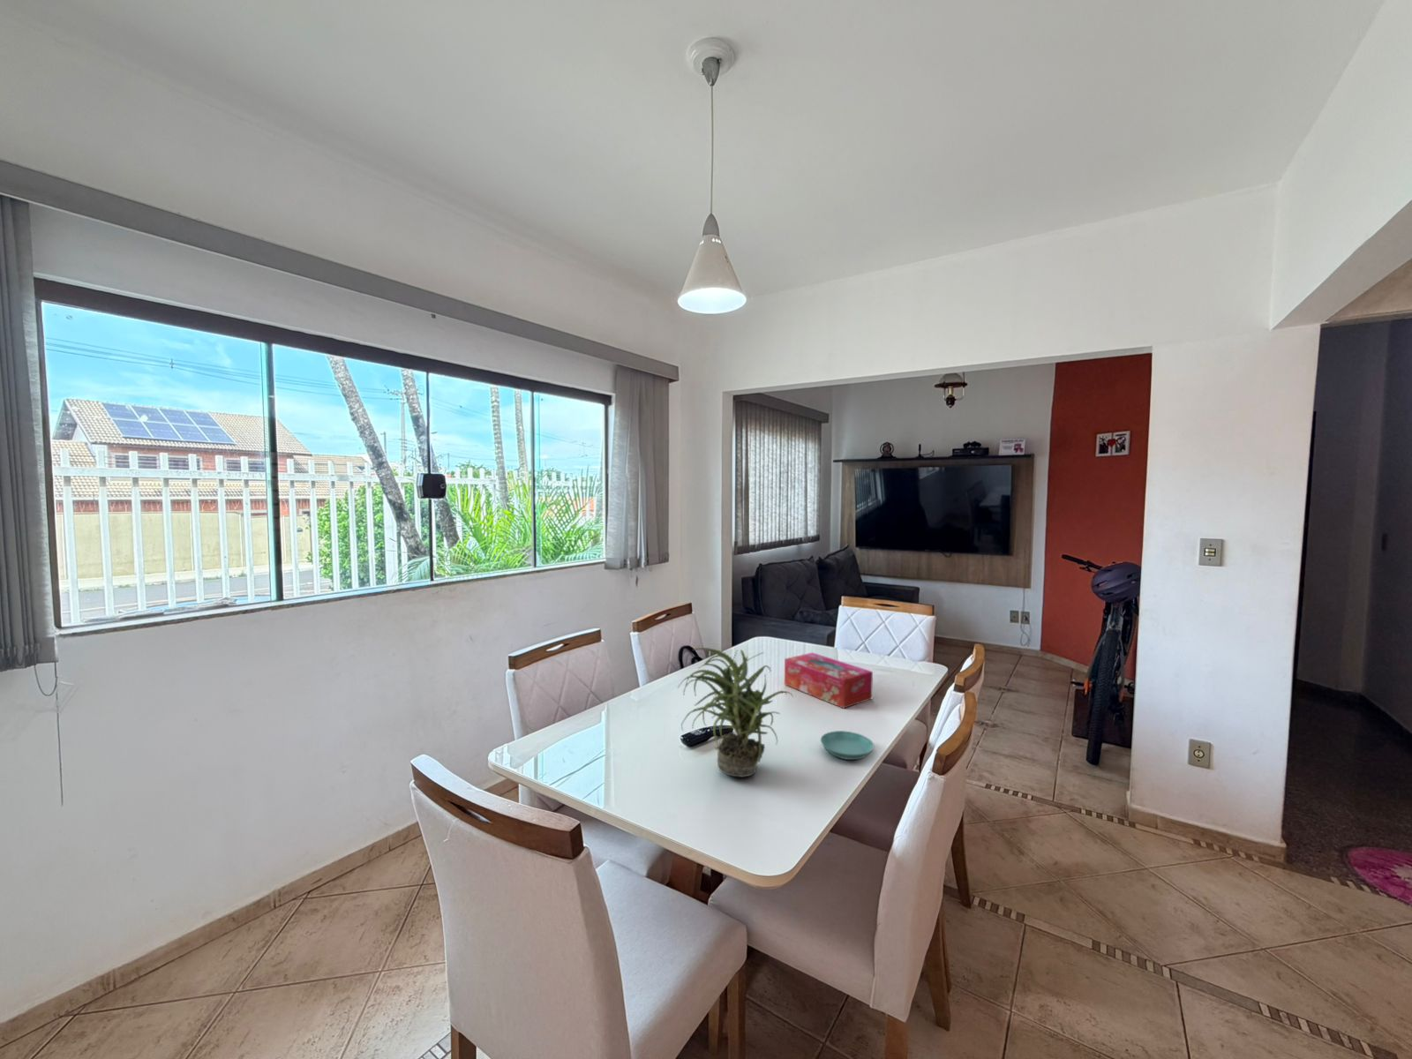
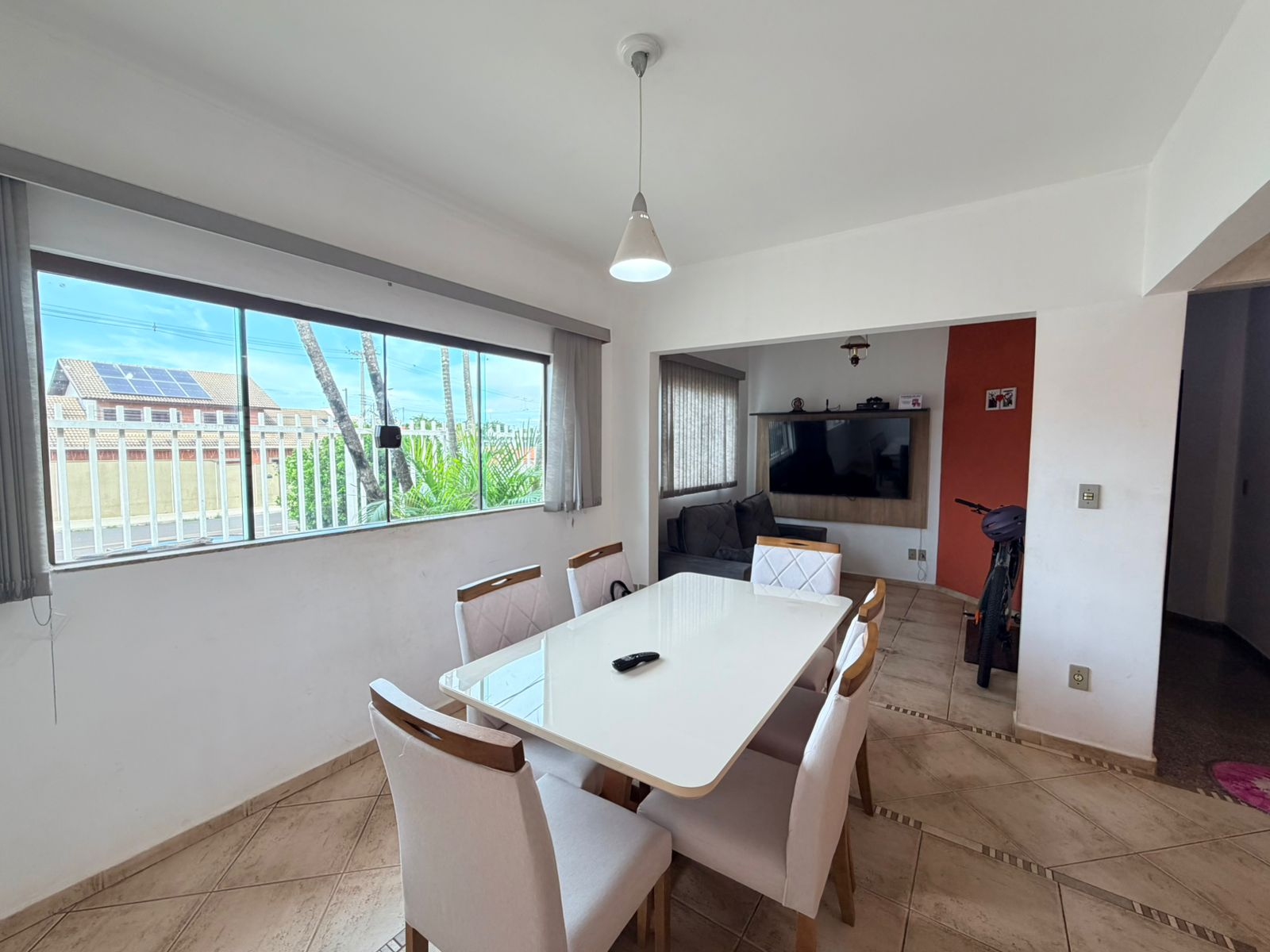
- potted plant (730, 703)
- saucer (846, 745)
- tissue box (826, 677)
